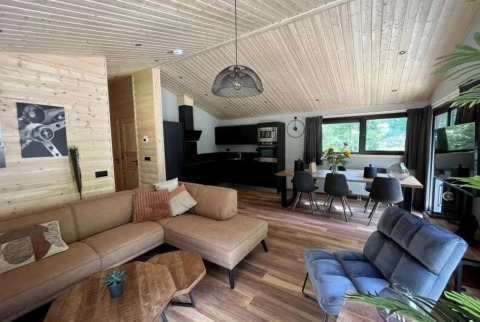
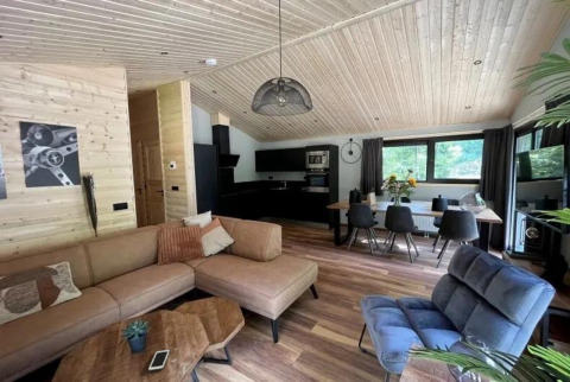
+ cell phone (159, 359)
